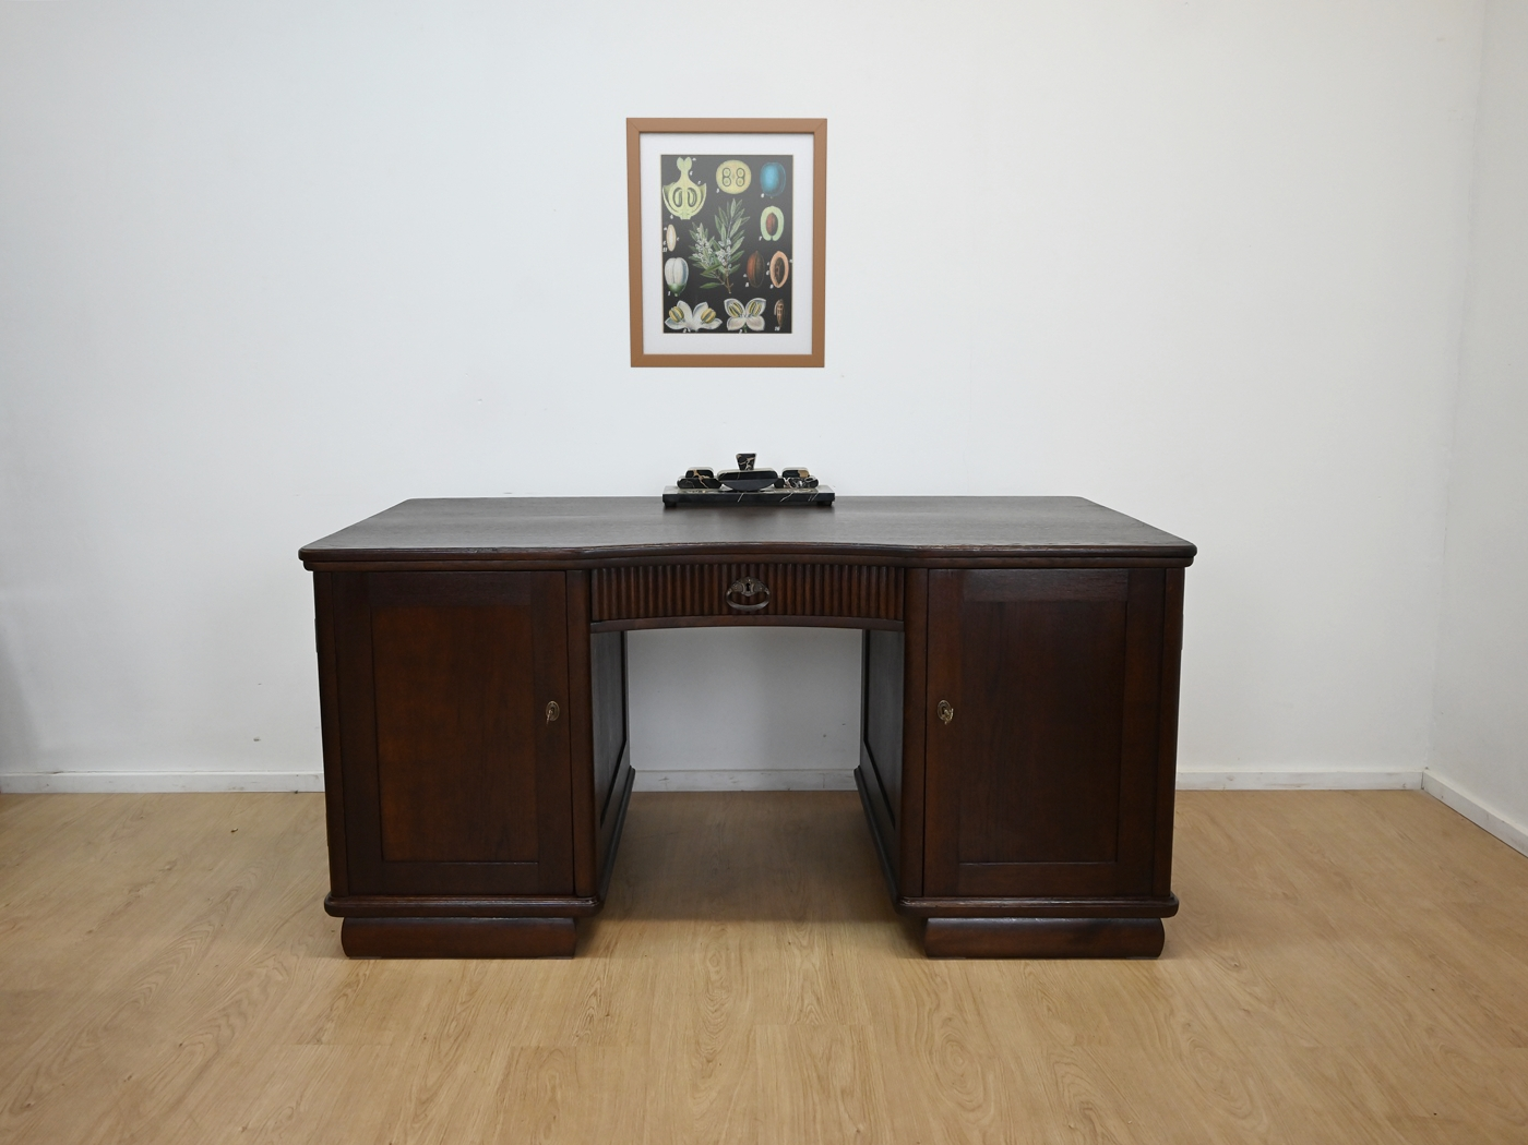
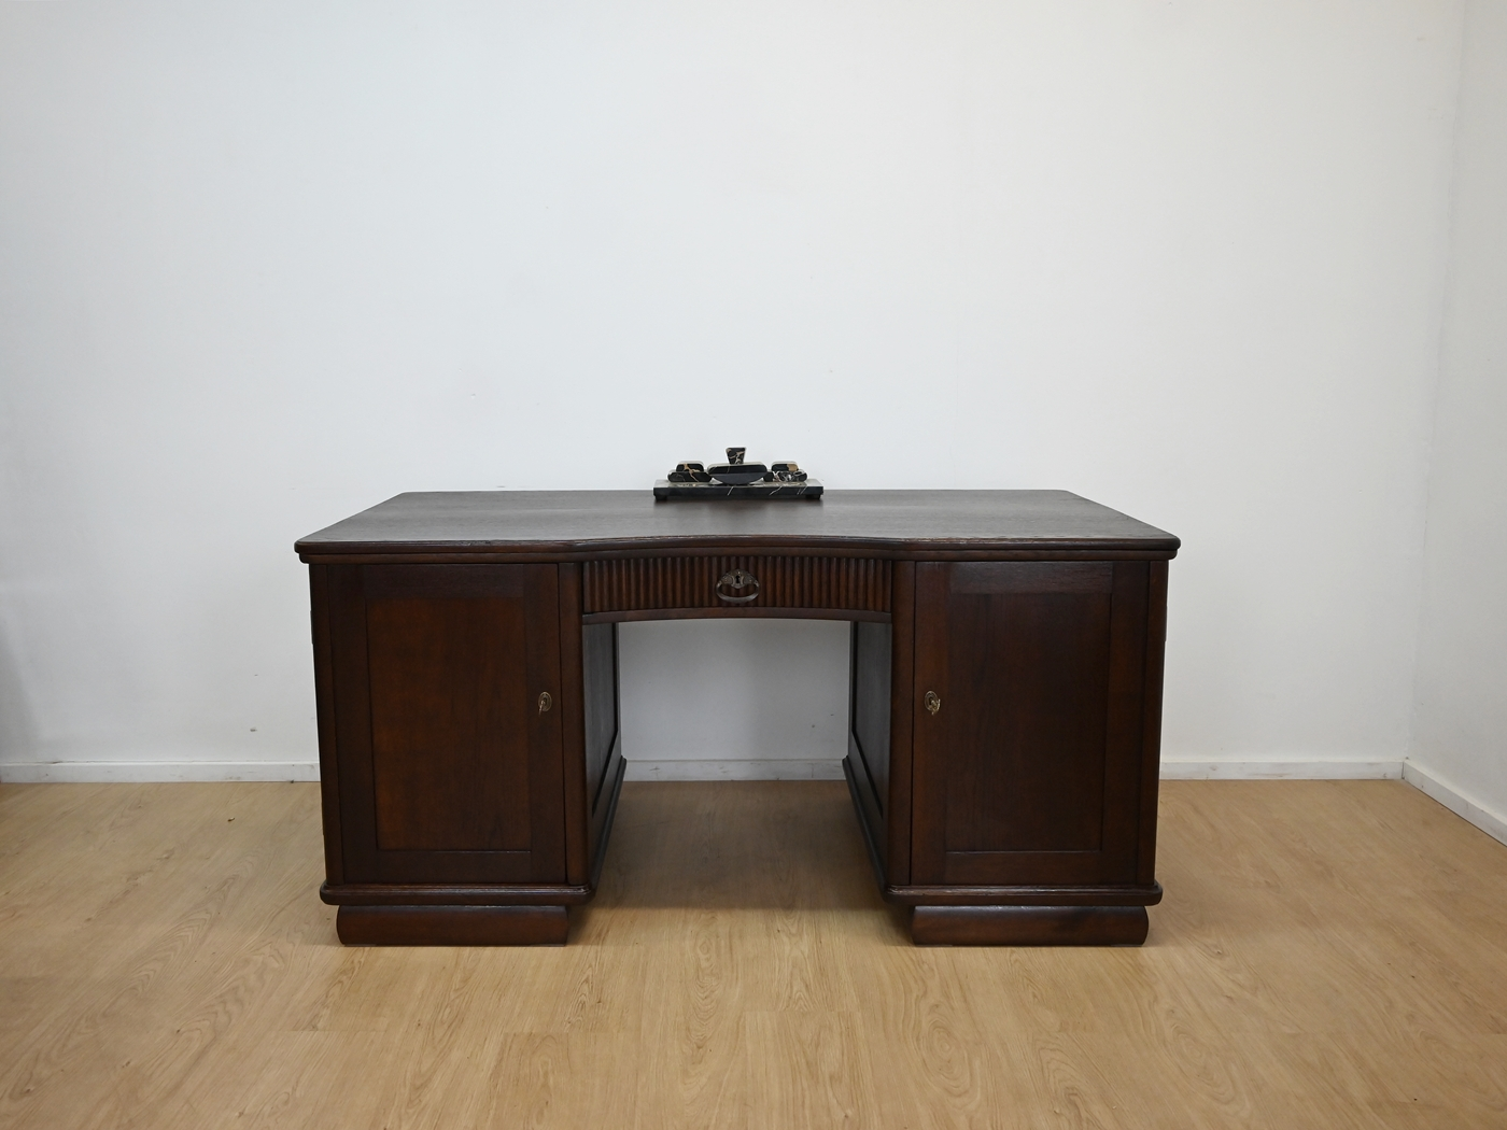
- wall art (727, 244)
